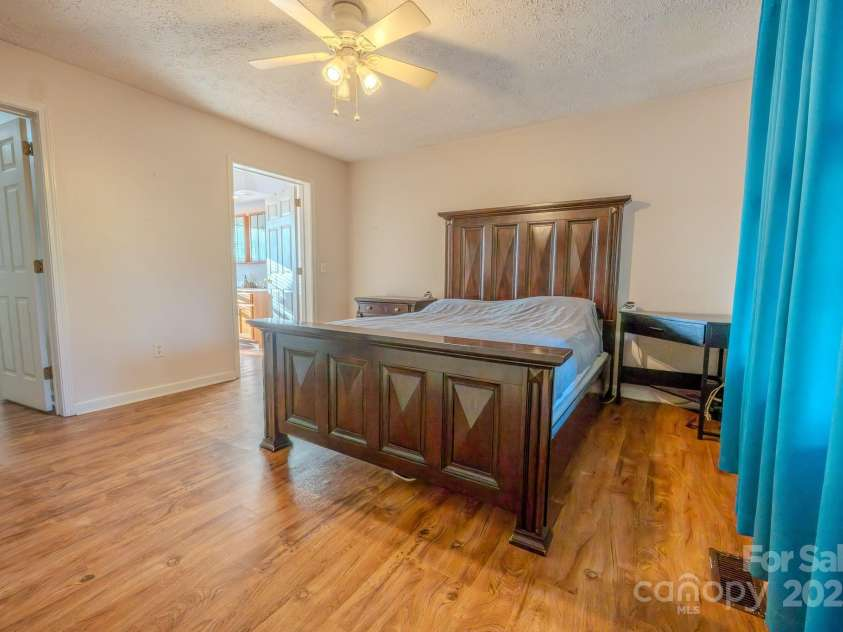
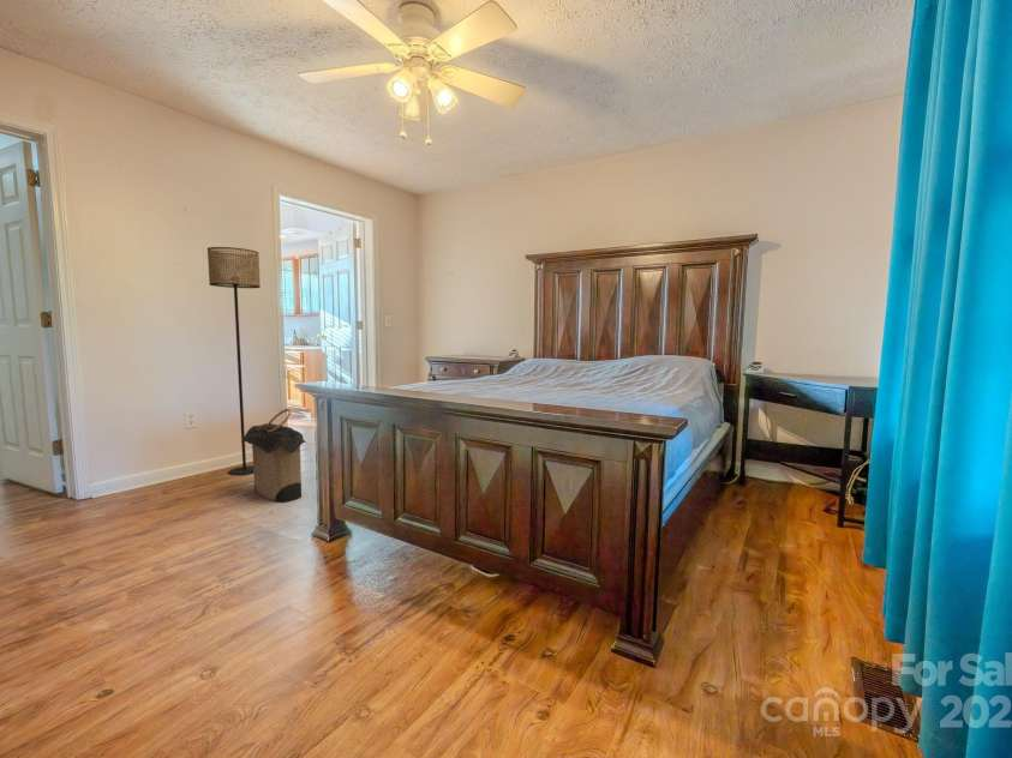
+ floor lamp (239, 363)
+ laundry hamper (273, 451)
